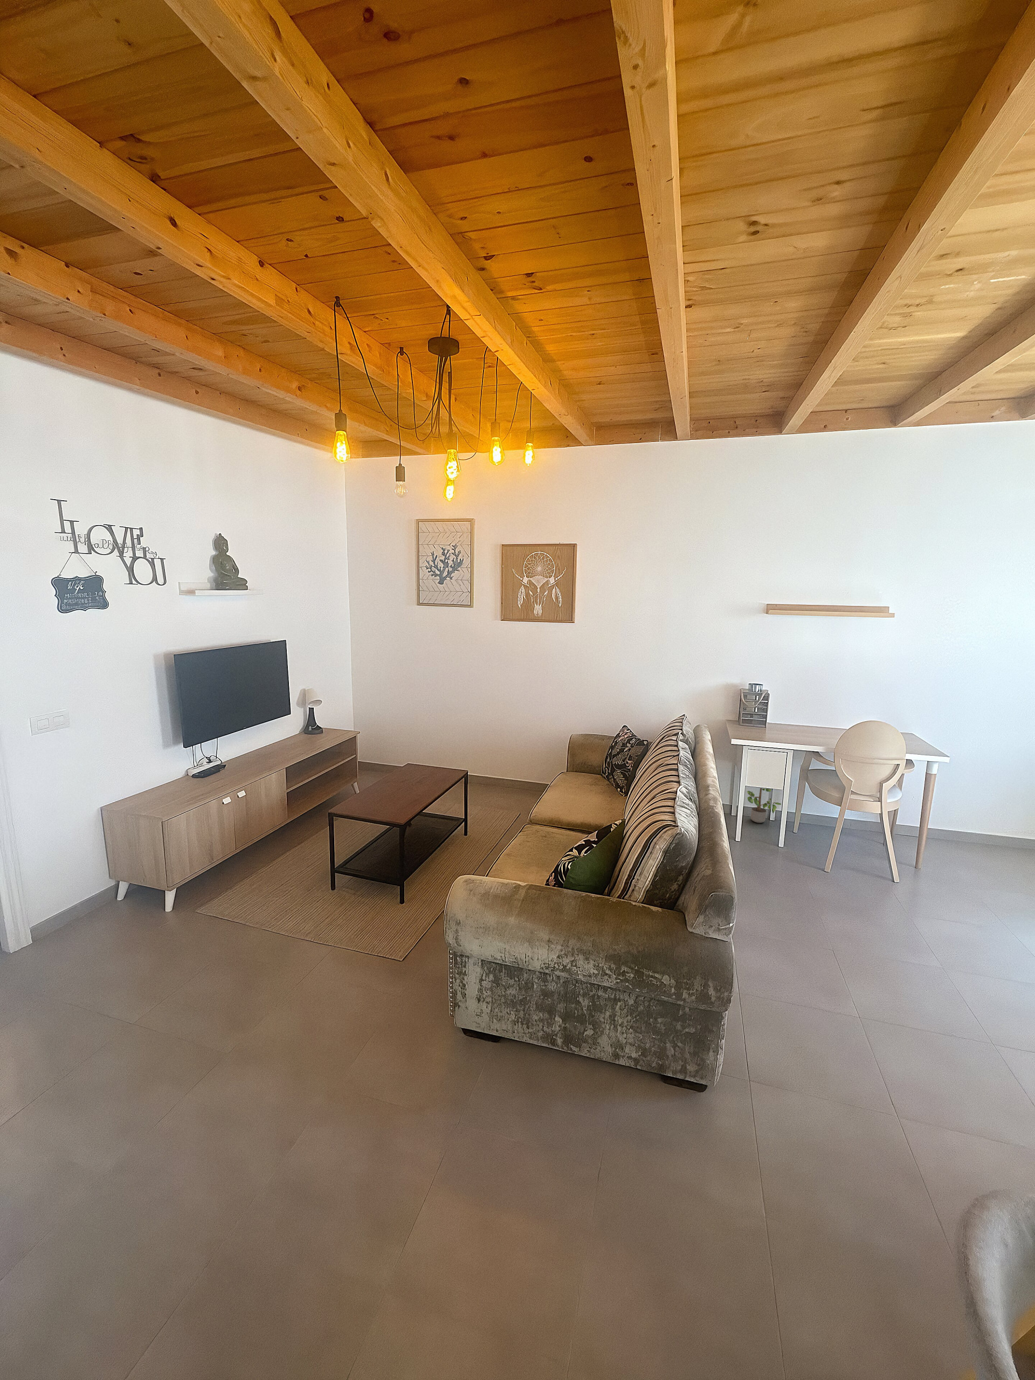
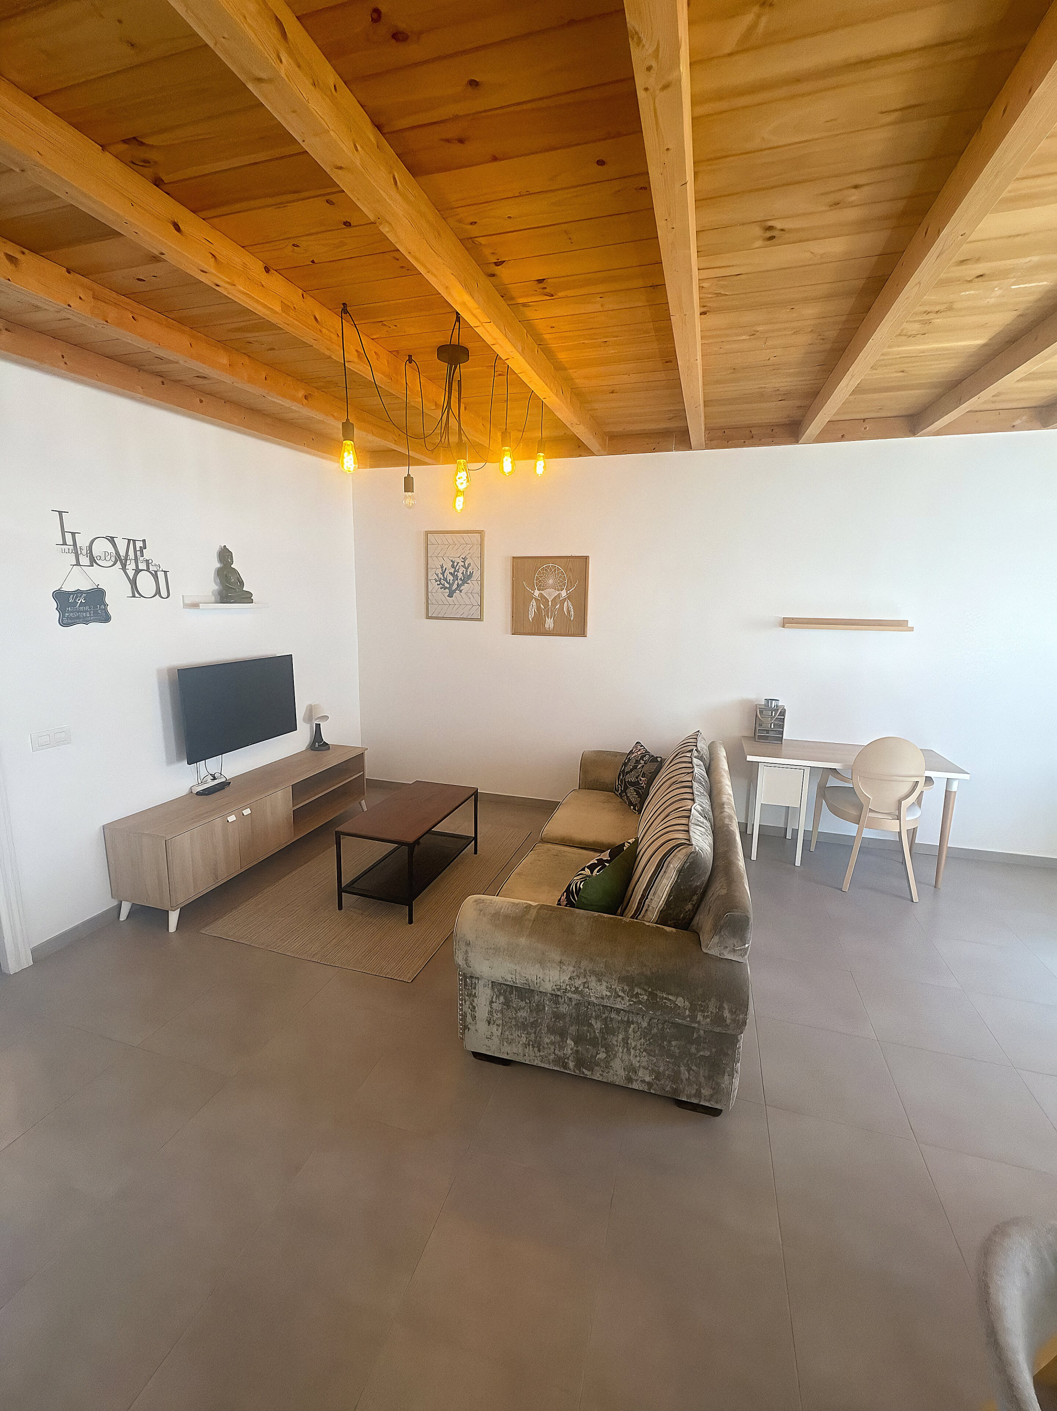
- potted plant (768, 791)
